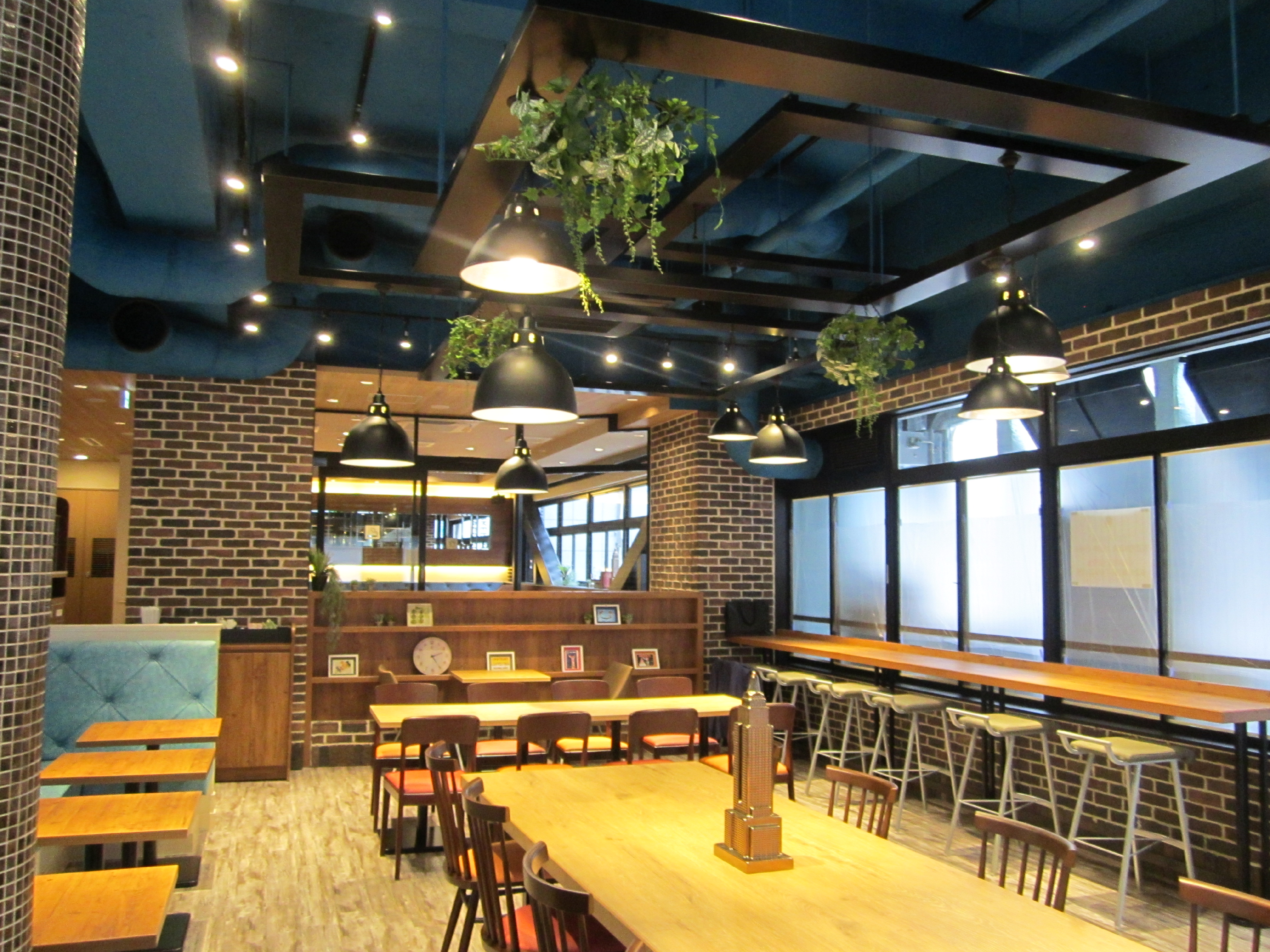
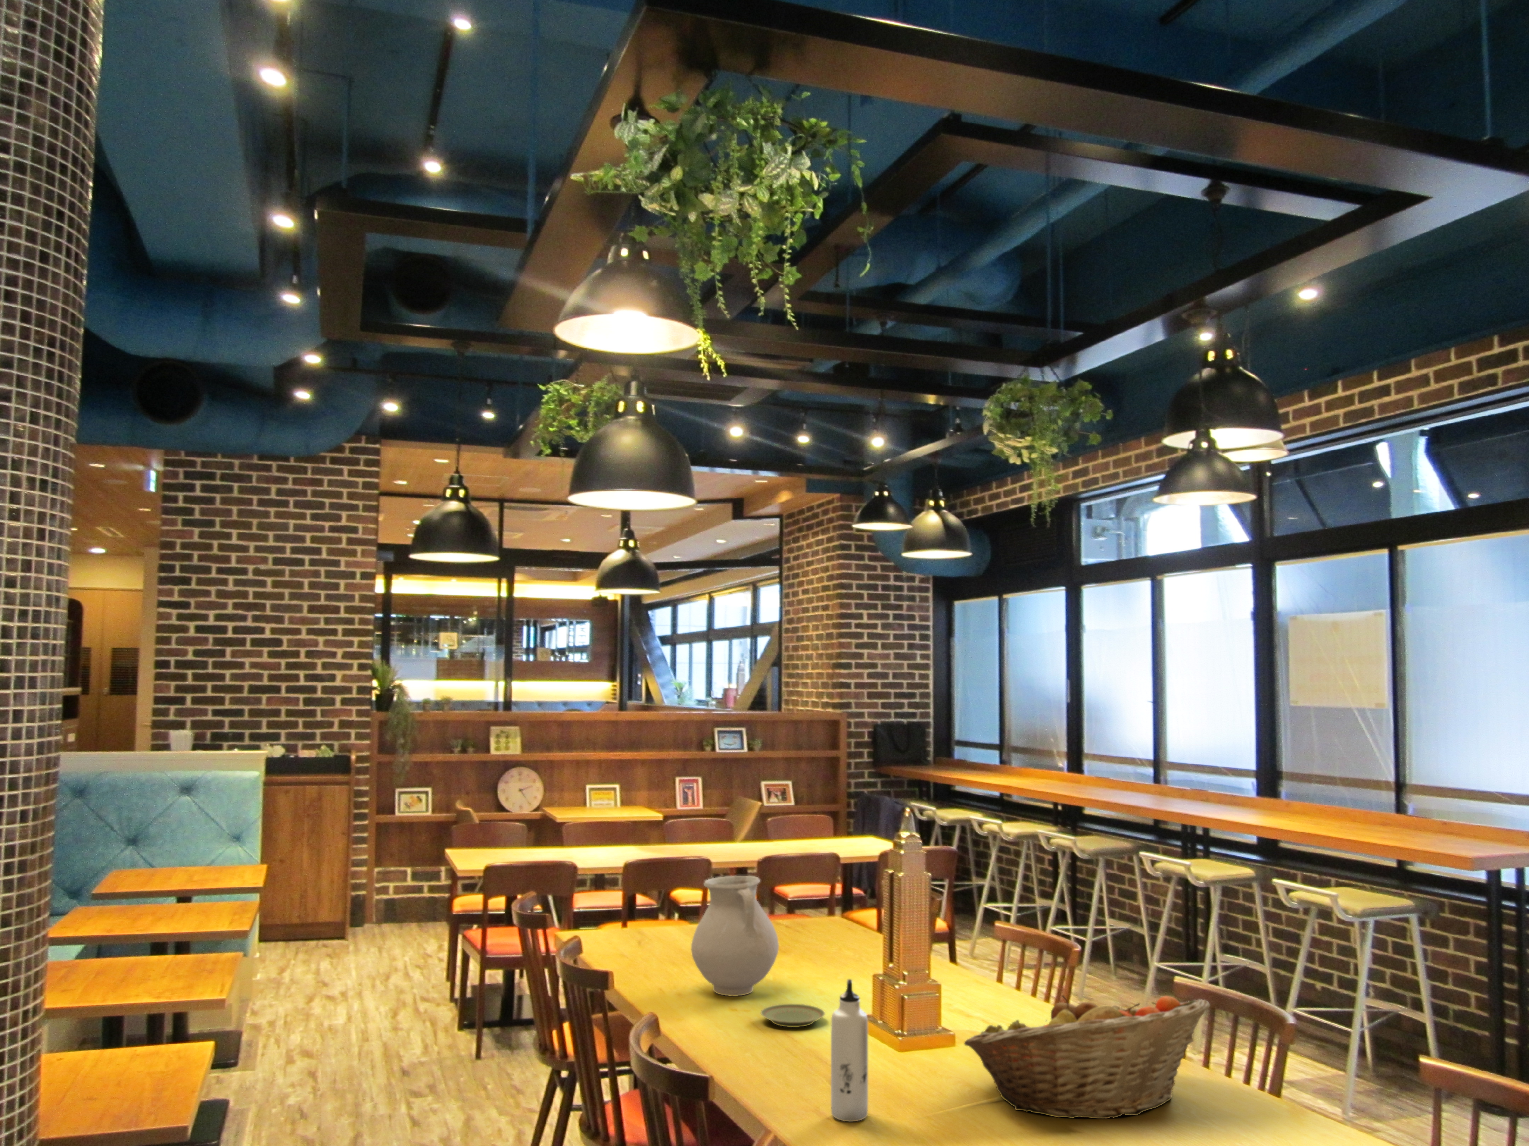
+ plate (792, 1016)
+ fruit basket (1088, 1042)
+ vase (734, 933)
+ water bottle (849, 1047)
